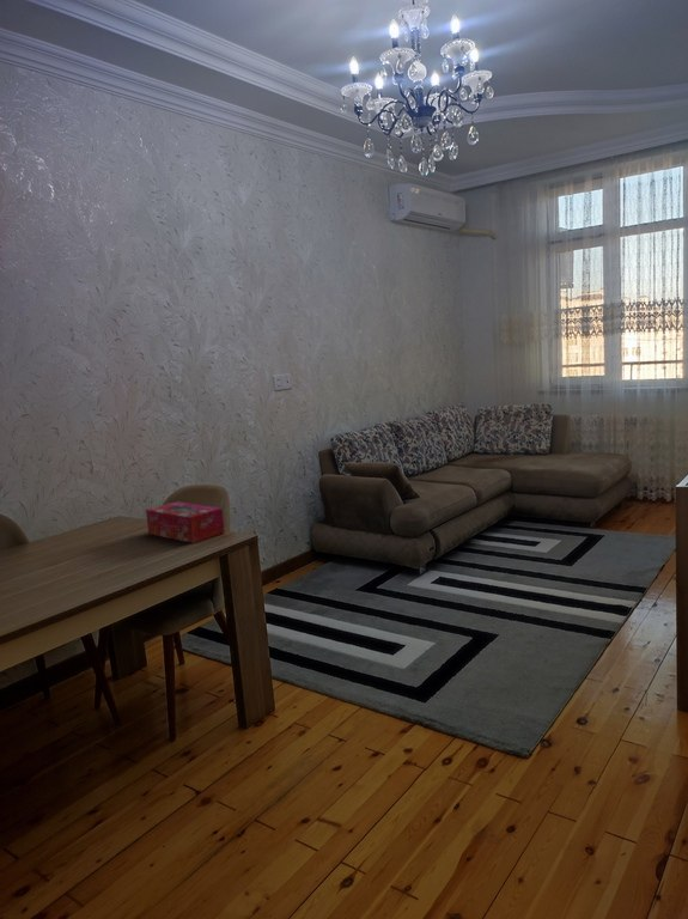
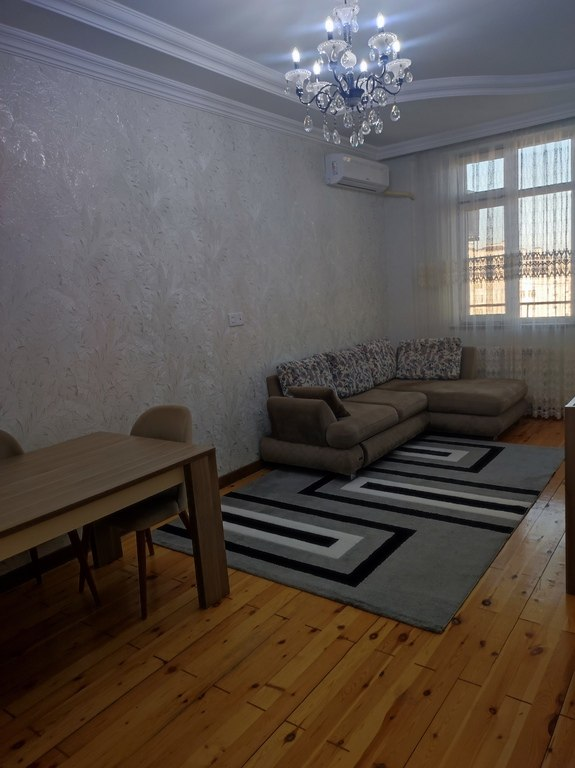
- tissue box (184, 521)
